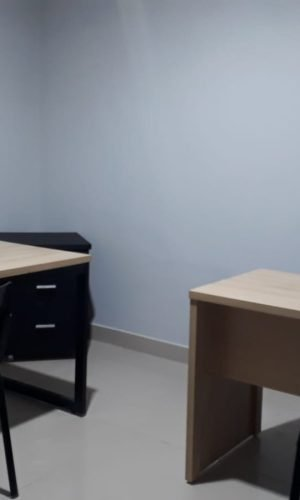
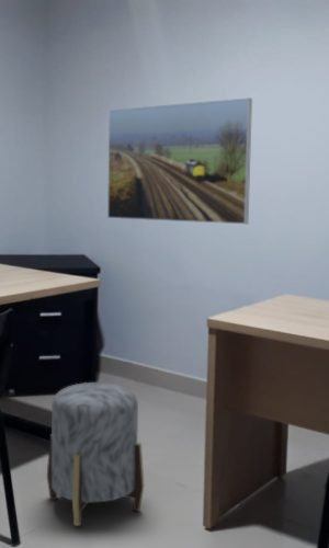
+ stool (94, 446)
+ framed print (173, 162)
